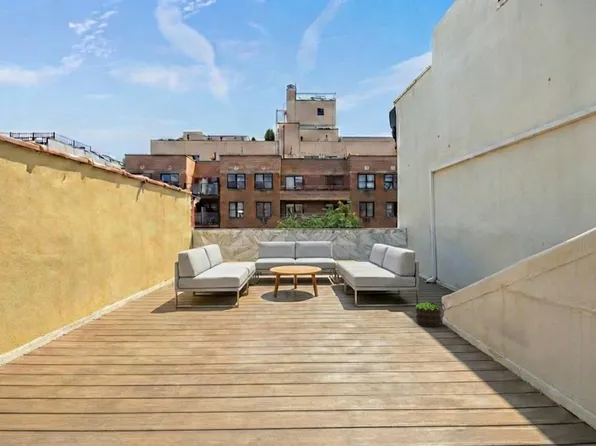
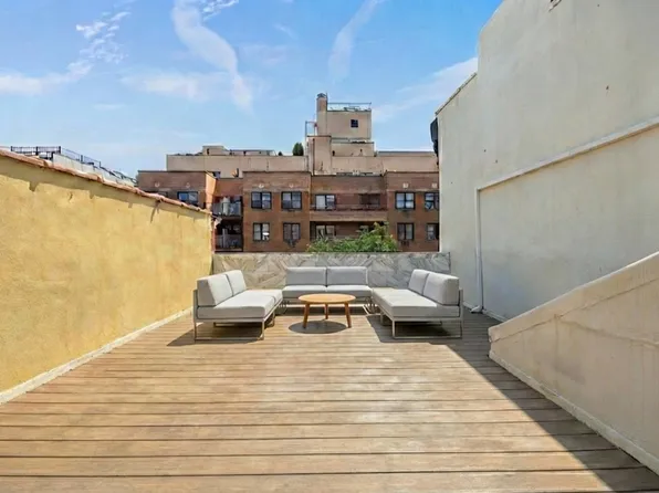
- potted plant (428, 313)
